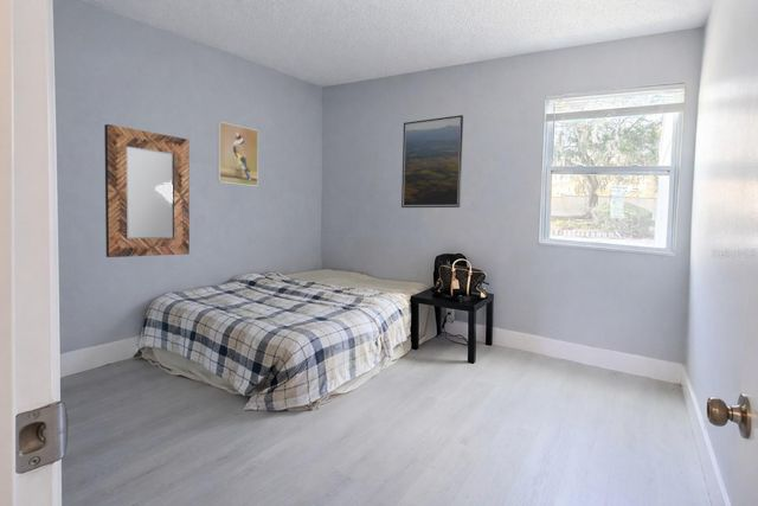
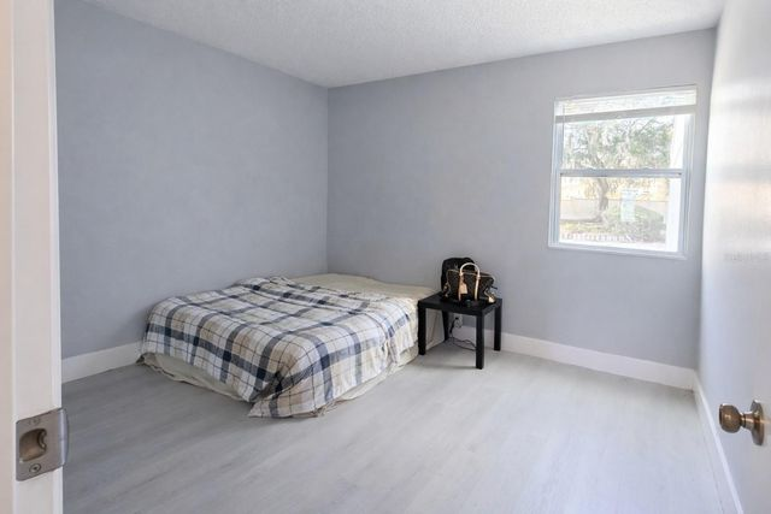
- home mirror (149, 194)
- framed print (238, 155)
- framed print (430, 164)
